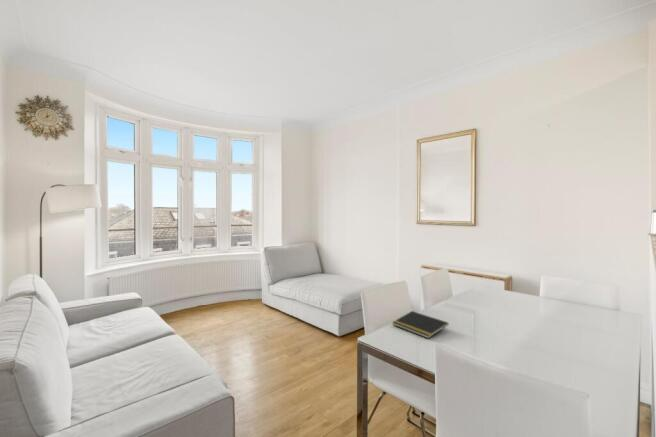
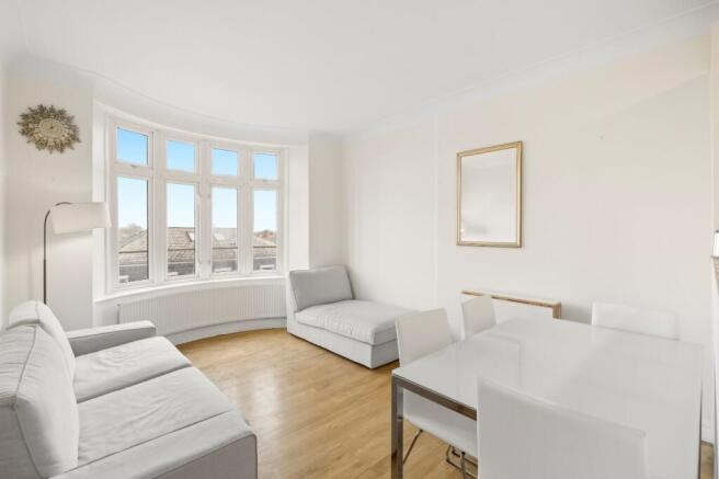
- notepad (419, 323)
